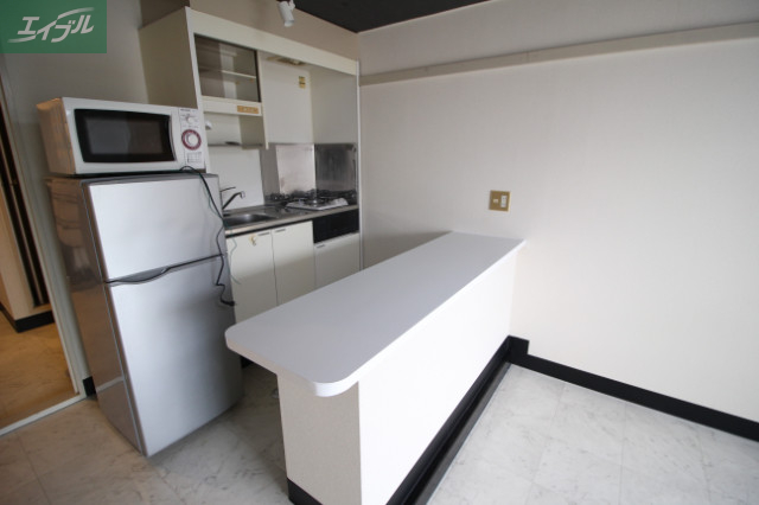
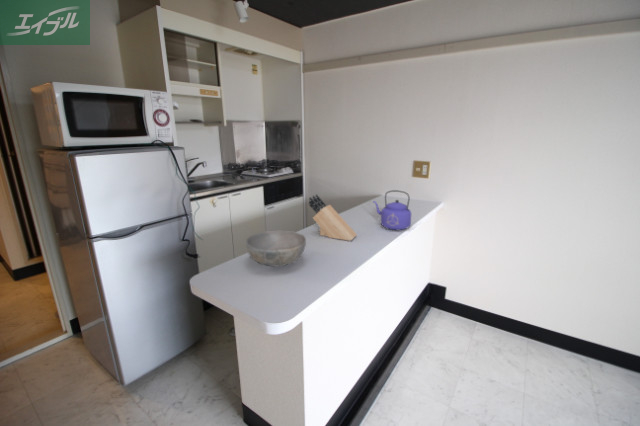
+ kettle (391, 208)
+ bowl (276, 249)
+ knife block (331, 216)
